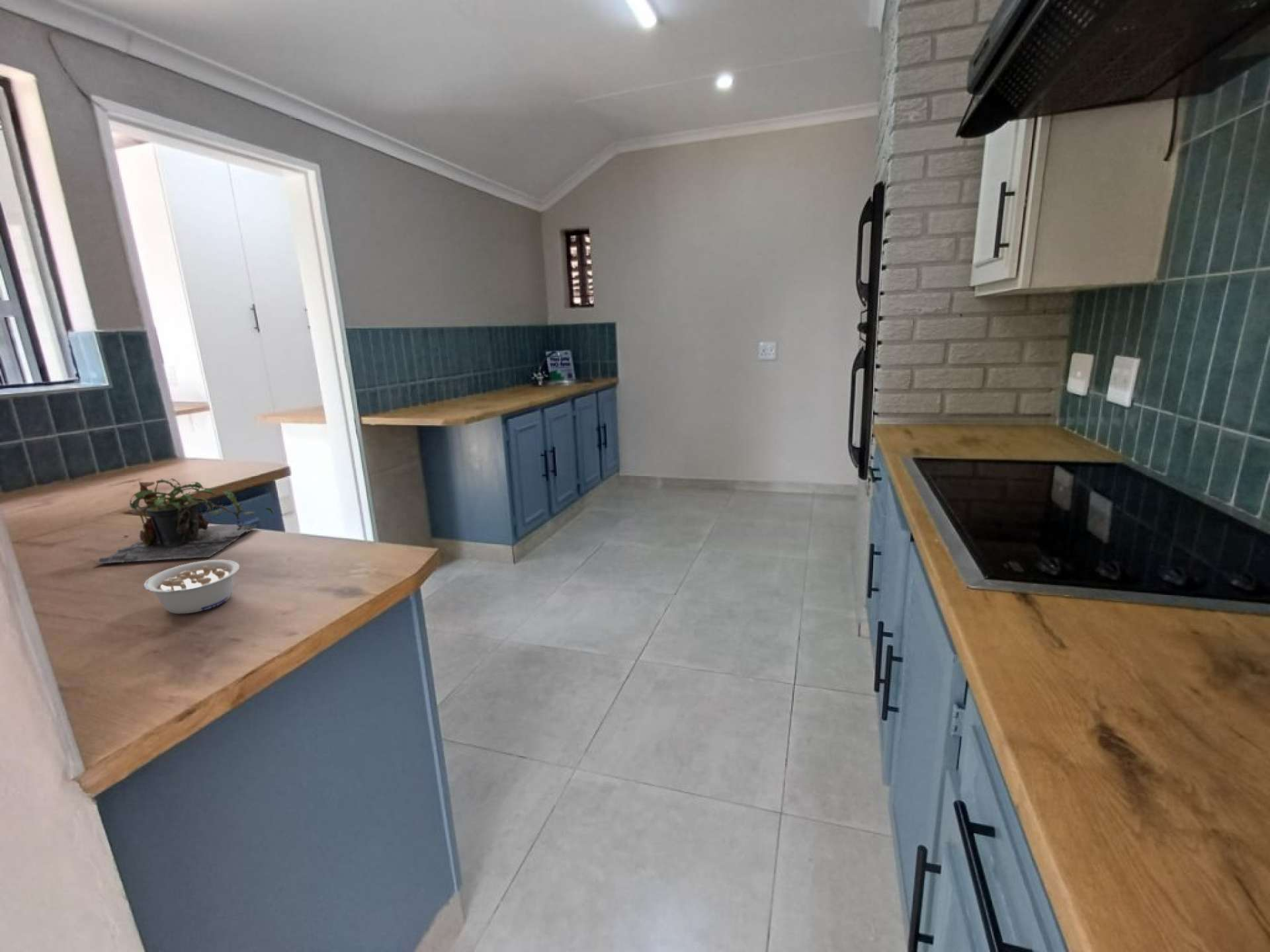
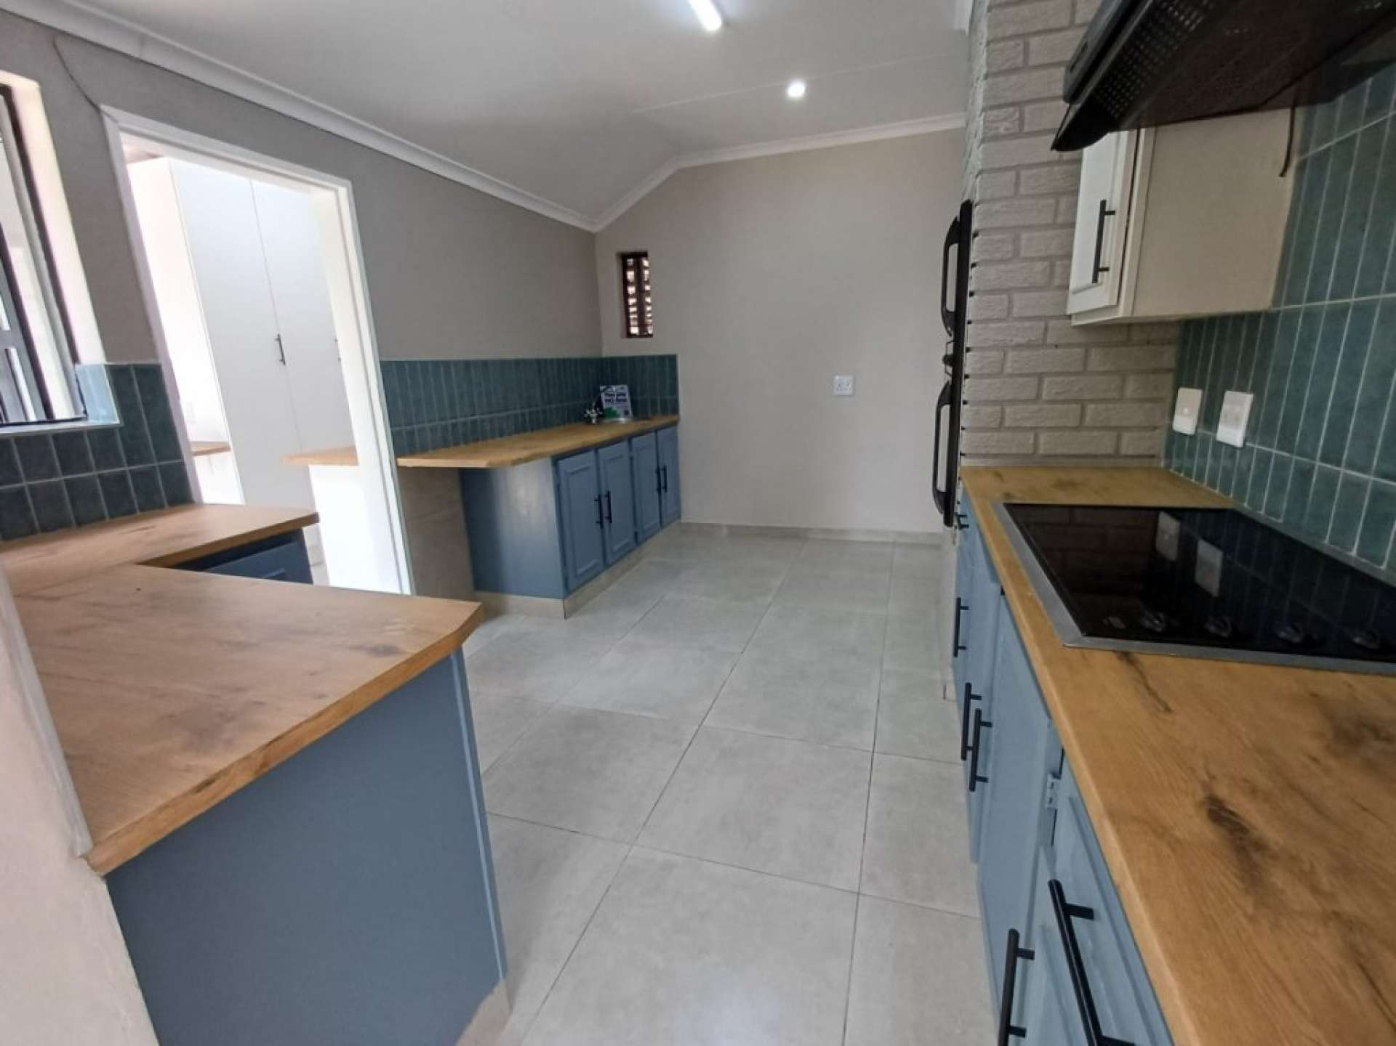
- plant (181, 511)
- legume (196, 586)
